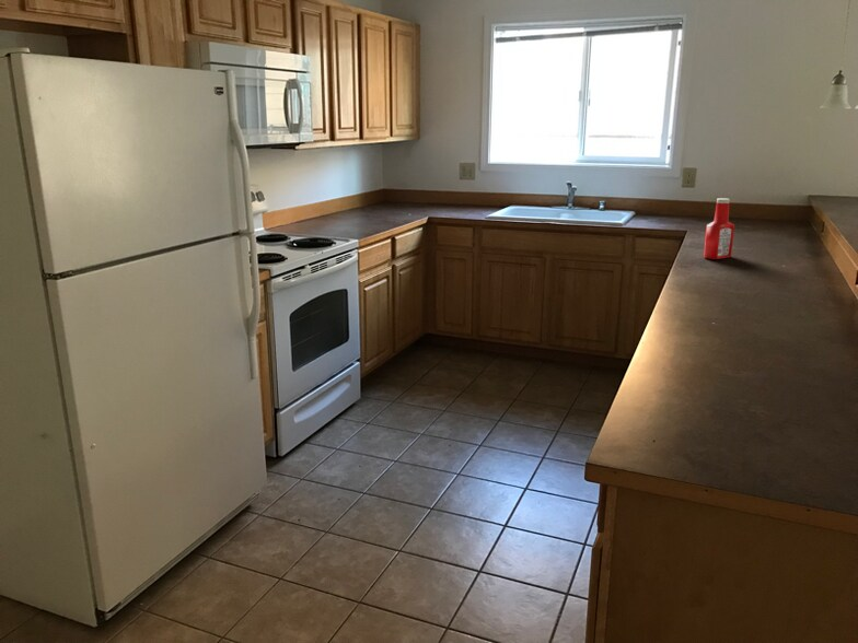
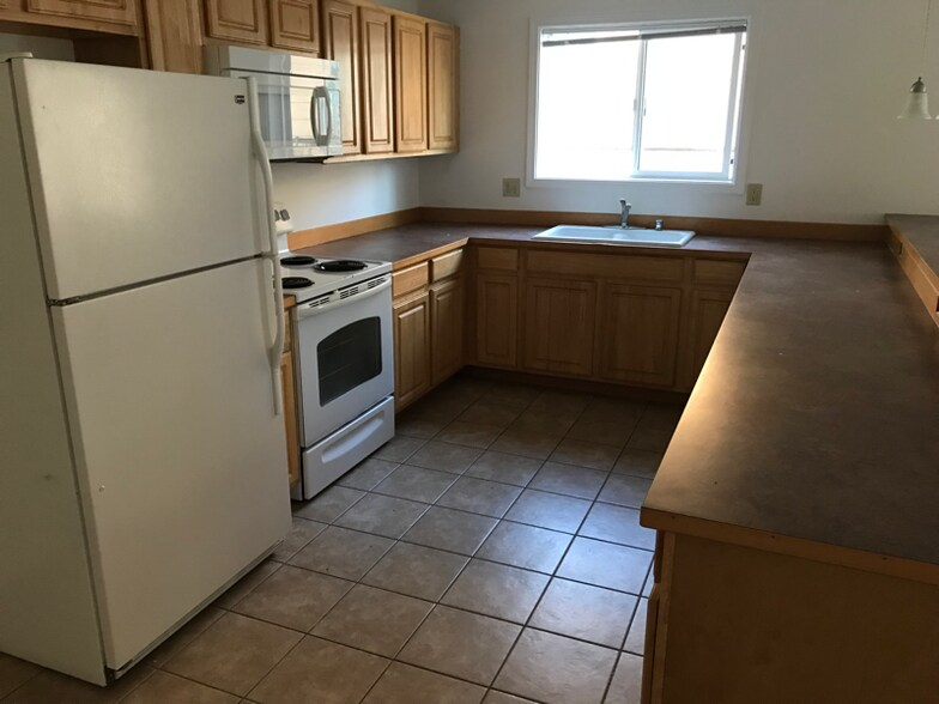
- soap bottle (720, 227)
